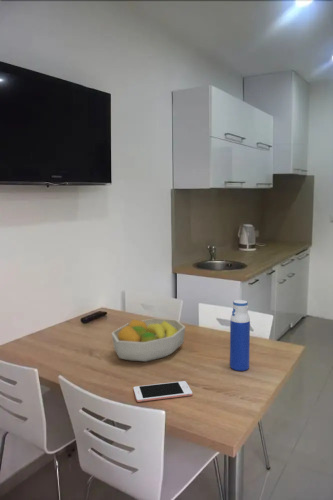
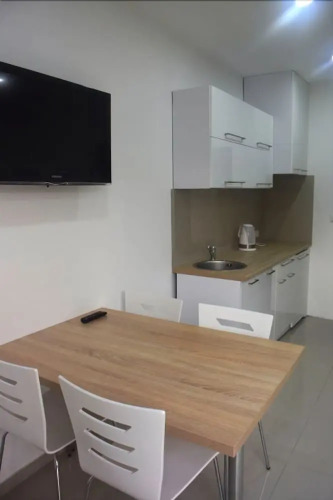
- fruit bowl (149, 335)
- cell phone (162, 391)
- water bottle (239, 334)
